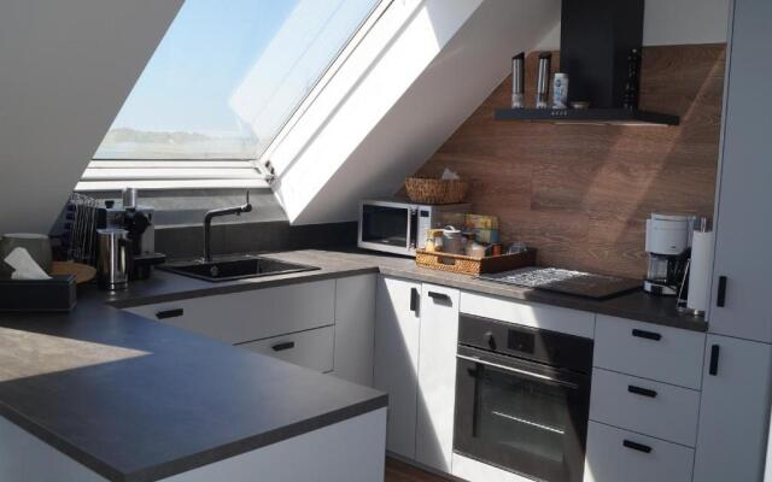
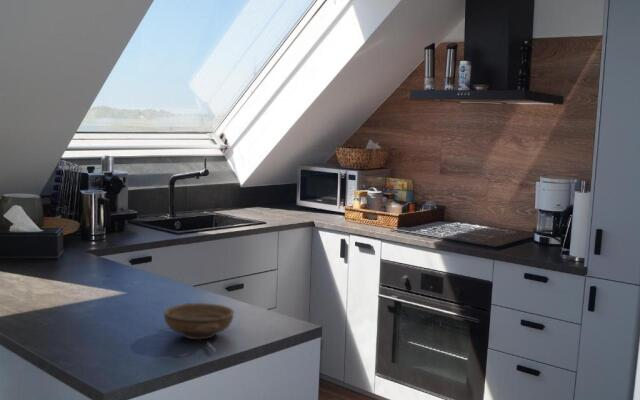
+ bowl (200, 324)
